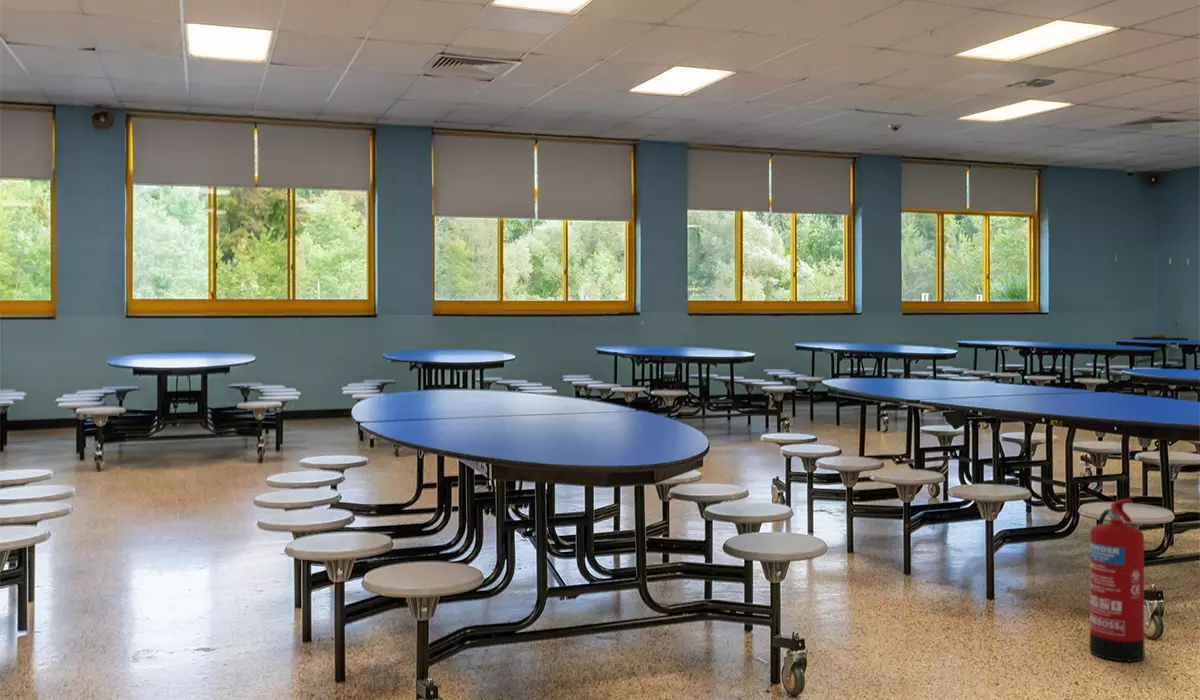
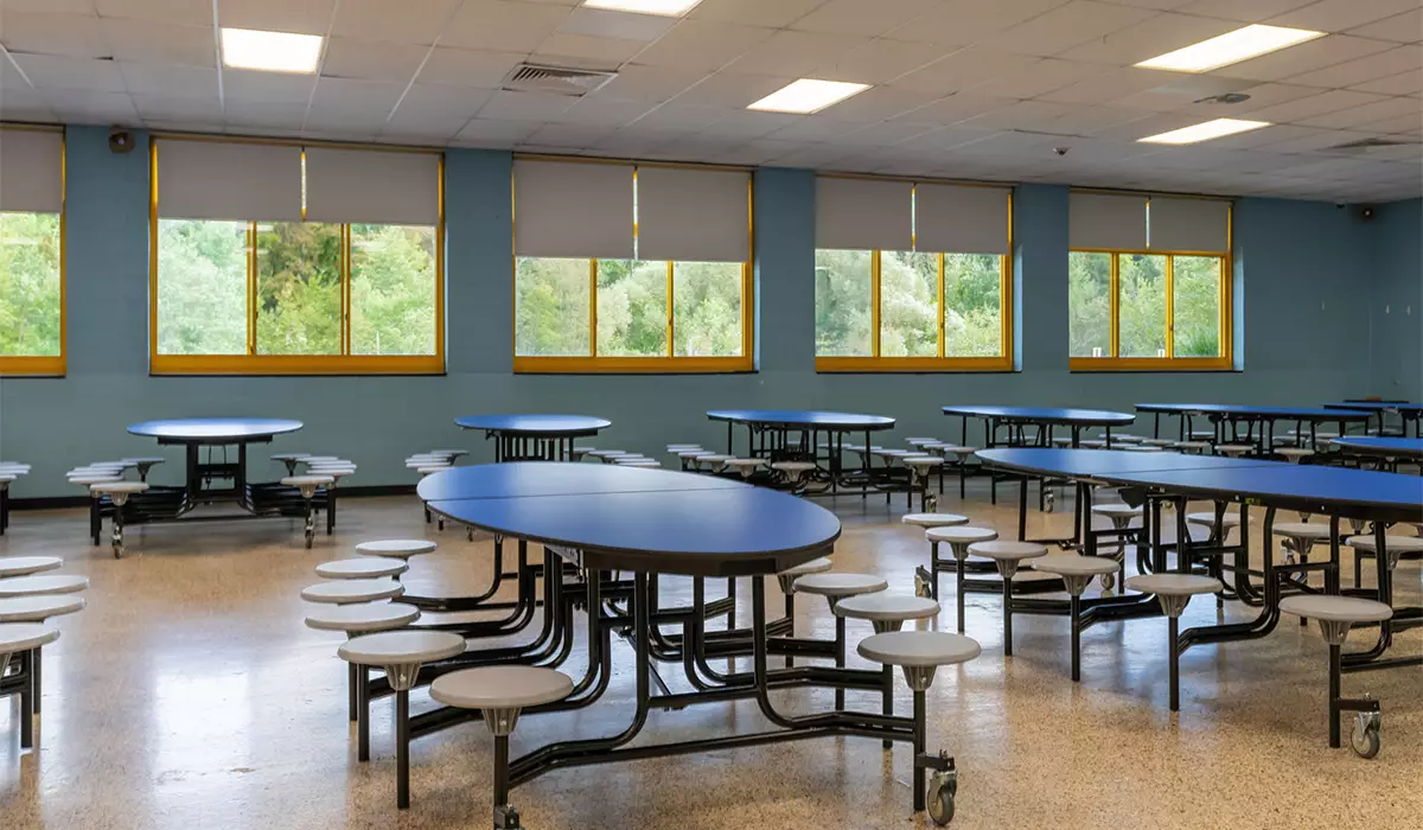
- fire extinguisher (1112, 571)
